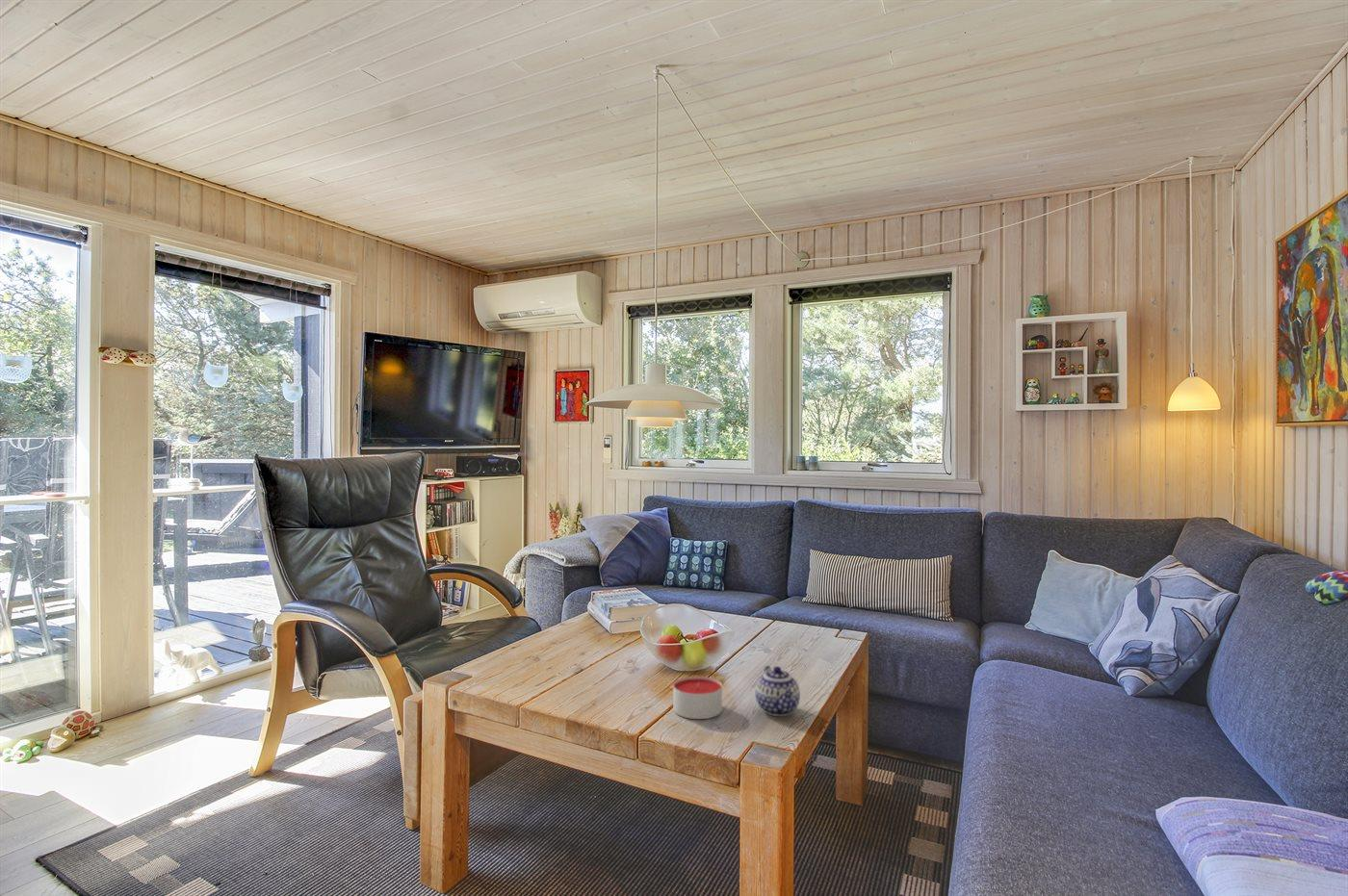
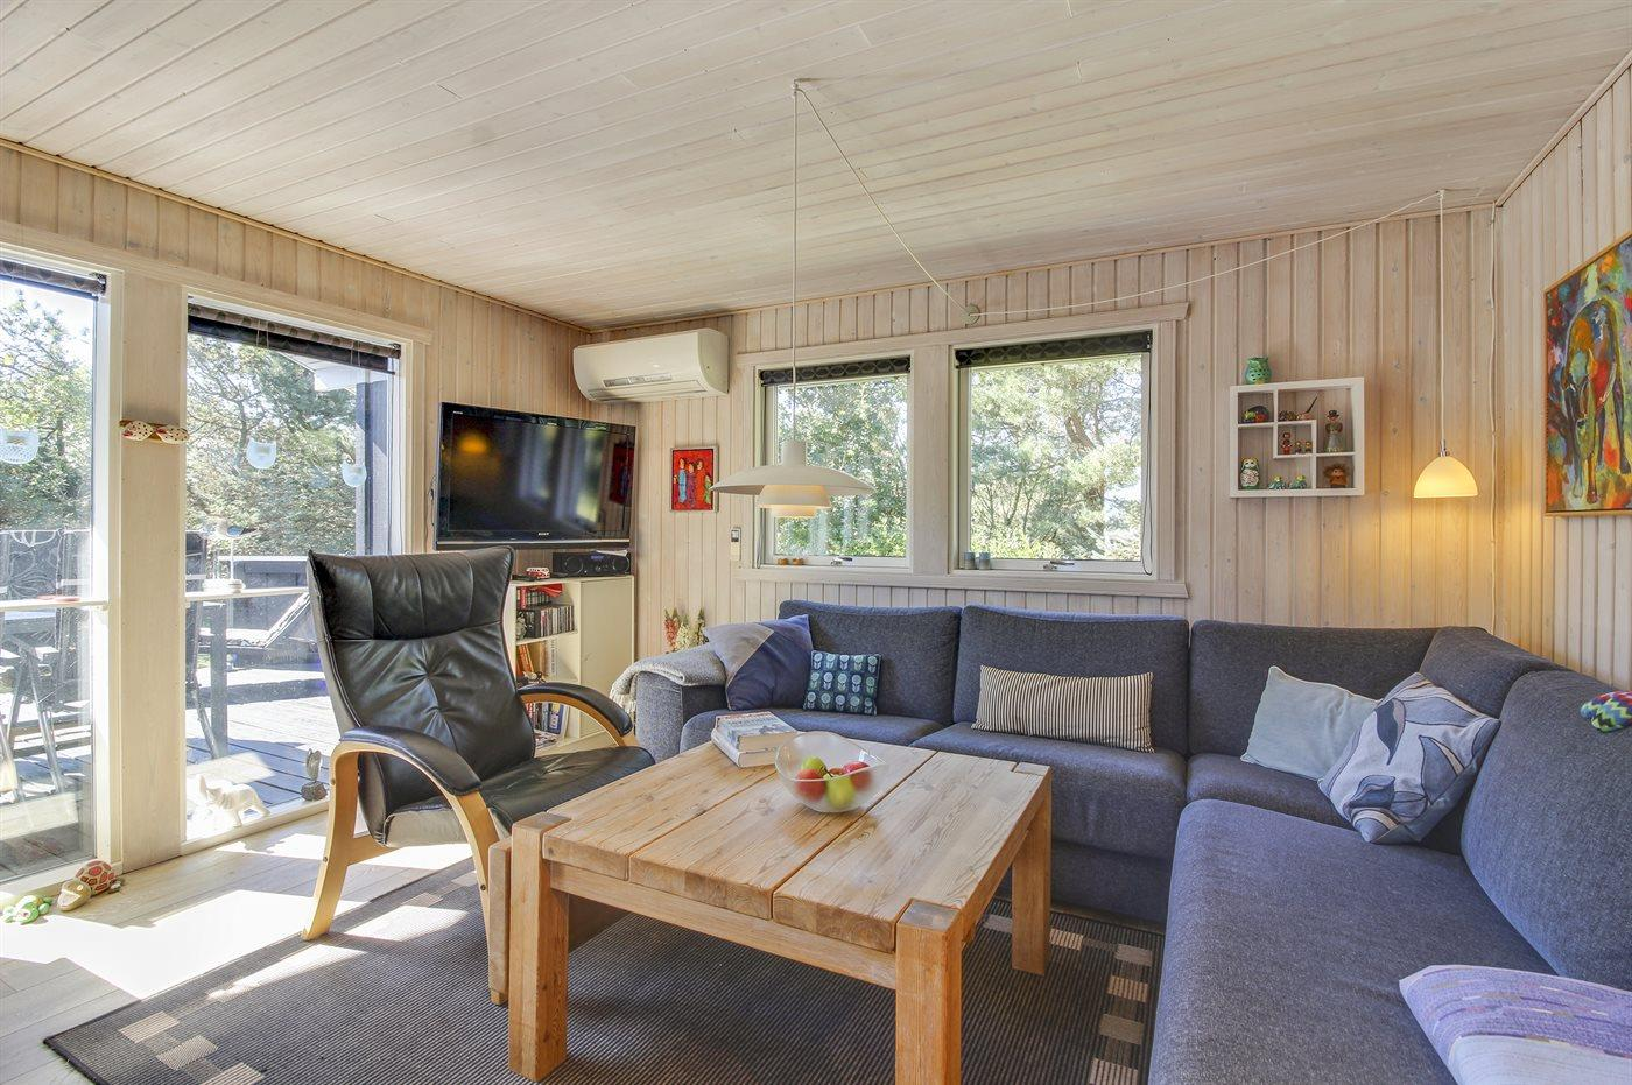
- teapot (777, 688)
- candle (697, 696)
